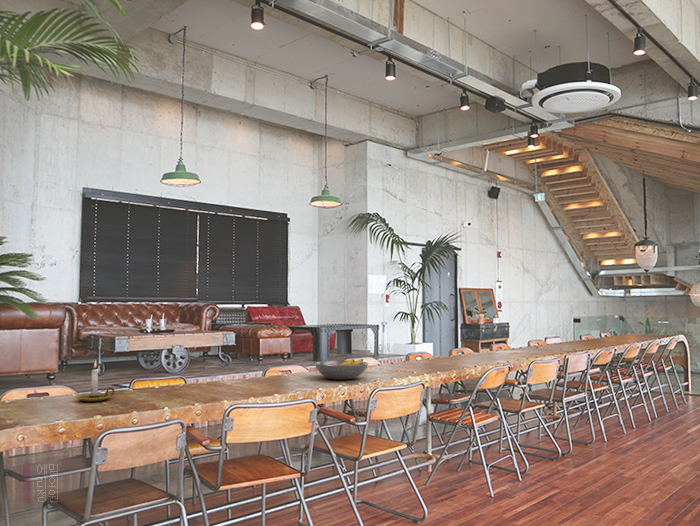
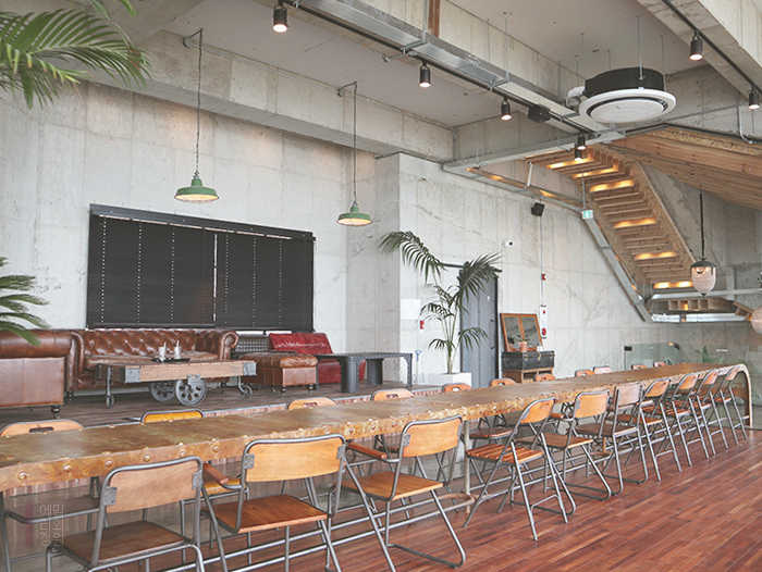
- candle holder (95, 379)
- fruit bowl (341, 368)
